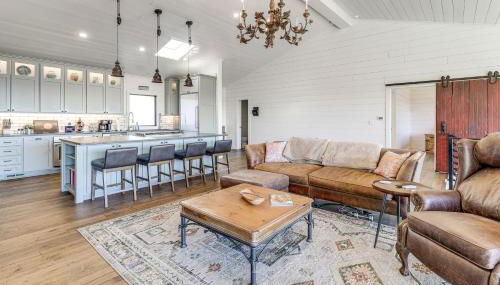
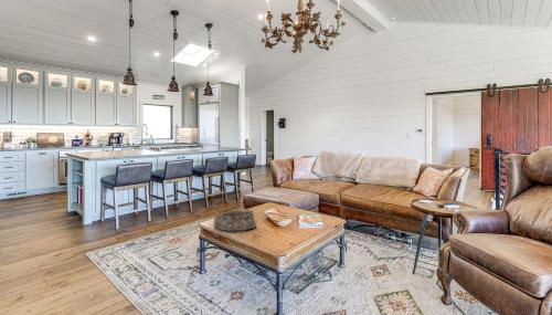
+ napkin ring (235, 219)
